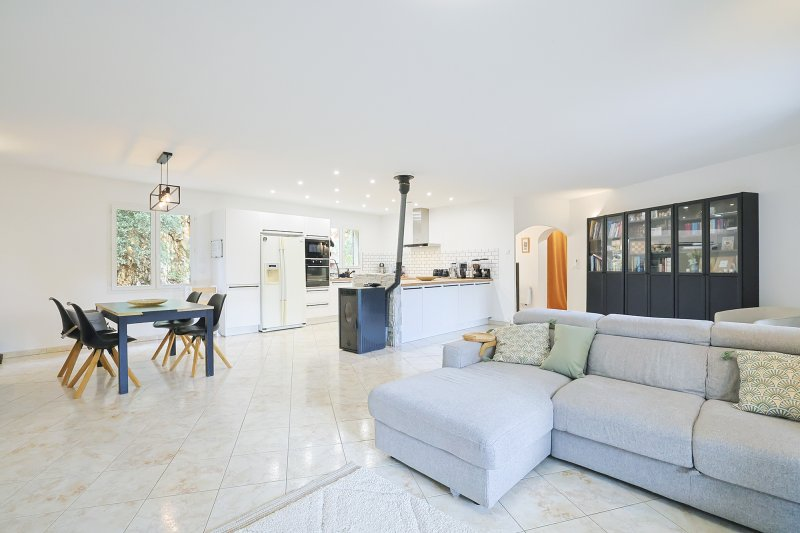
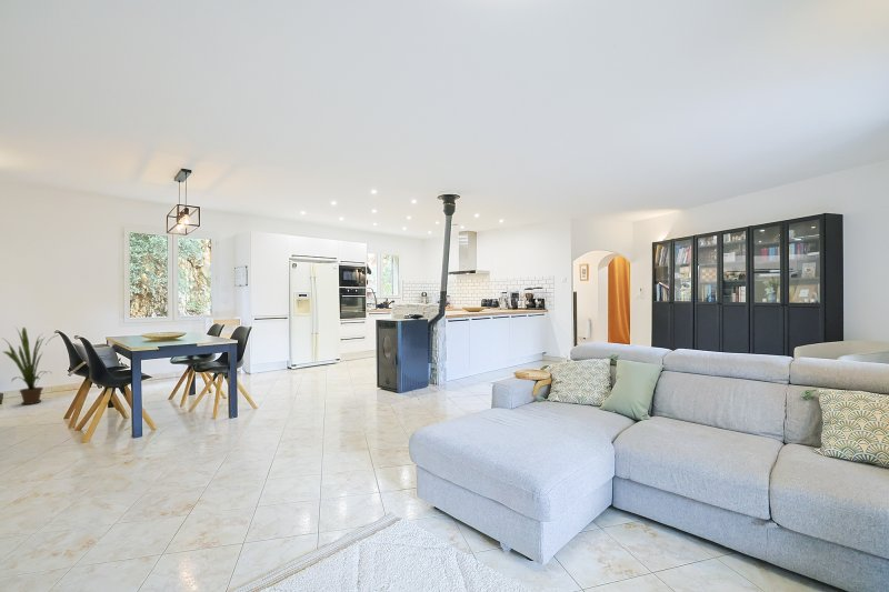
+ house plant (32, 364)
